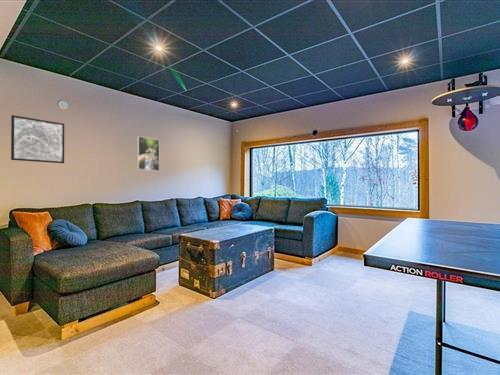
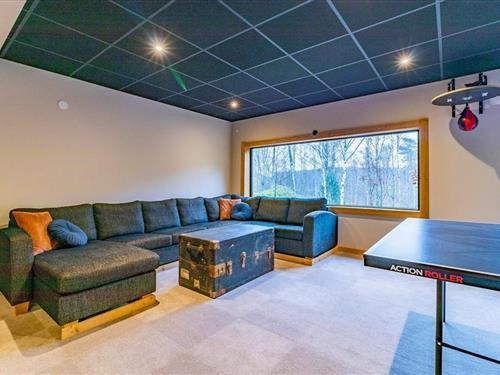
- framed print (148, 154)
- wall art (39, 140)
